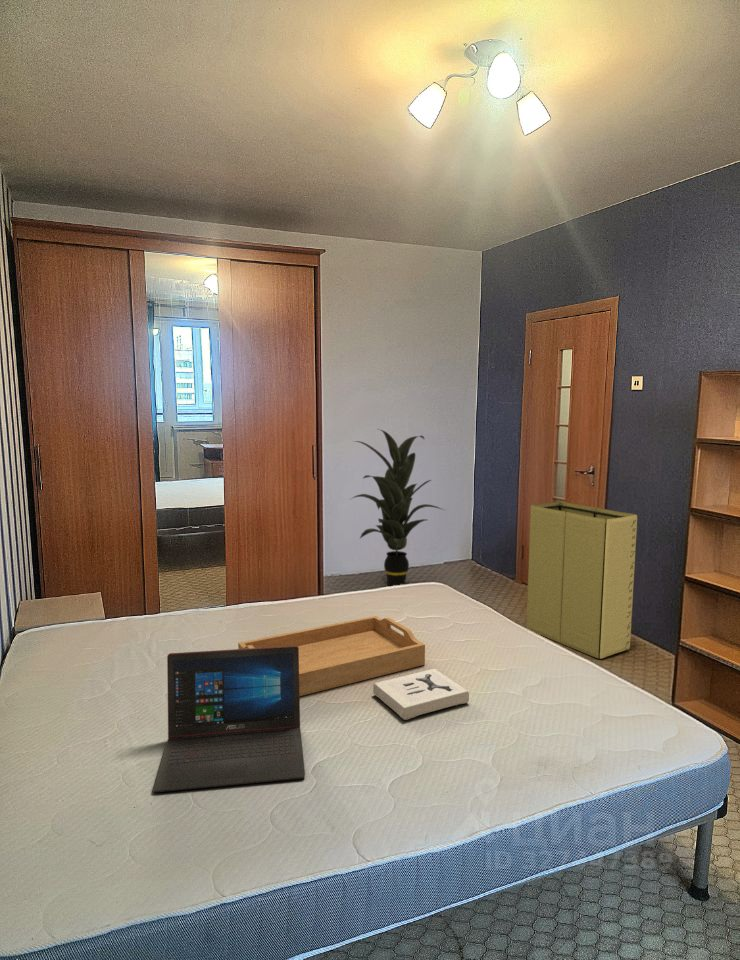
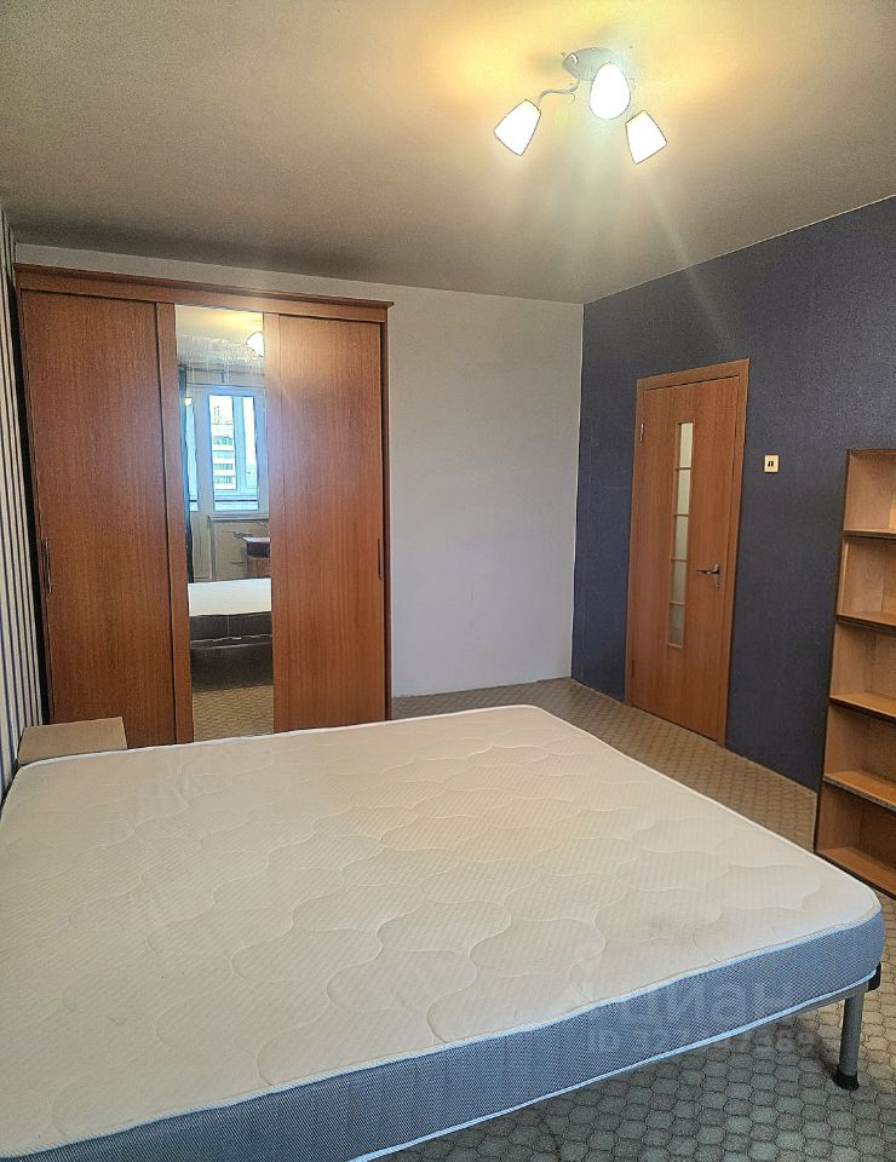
- book (420, 692)
- laptop (232, 713)
- serving tray (331, 650)
- indoor plant (390, 507)
- laundry hamper (578, 575)
